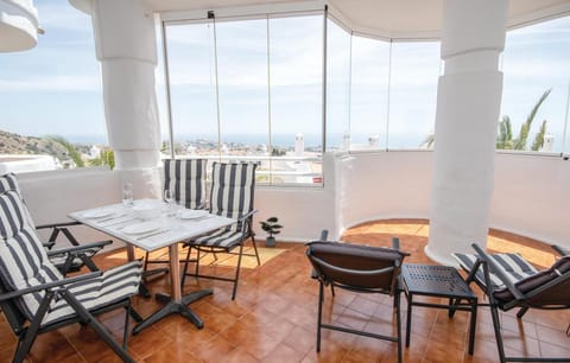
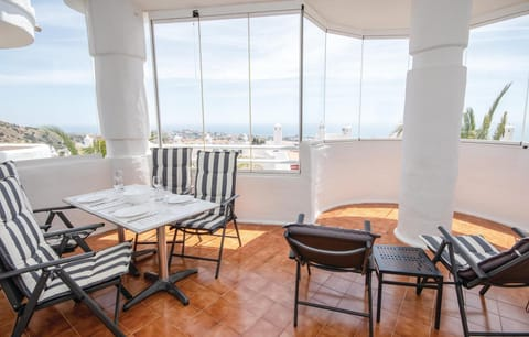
- potted plant (272, 231)
